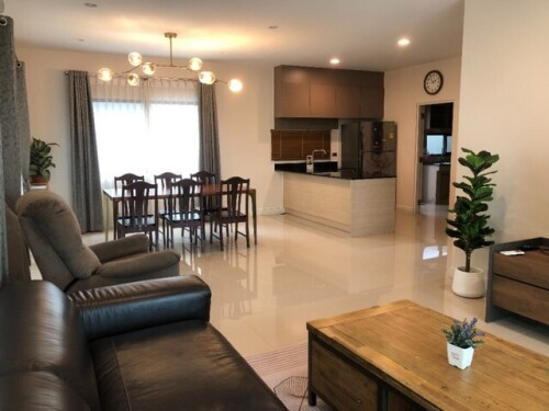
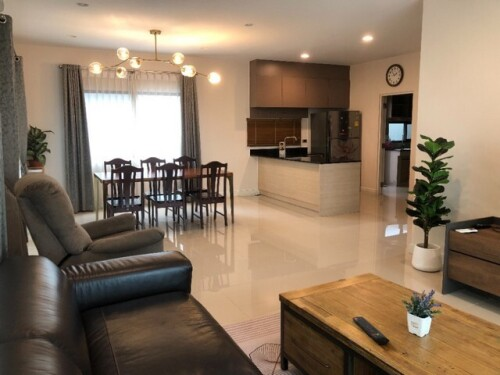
+ remote control (369, 329)
